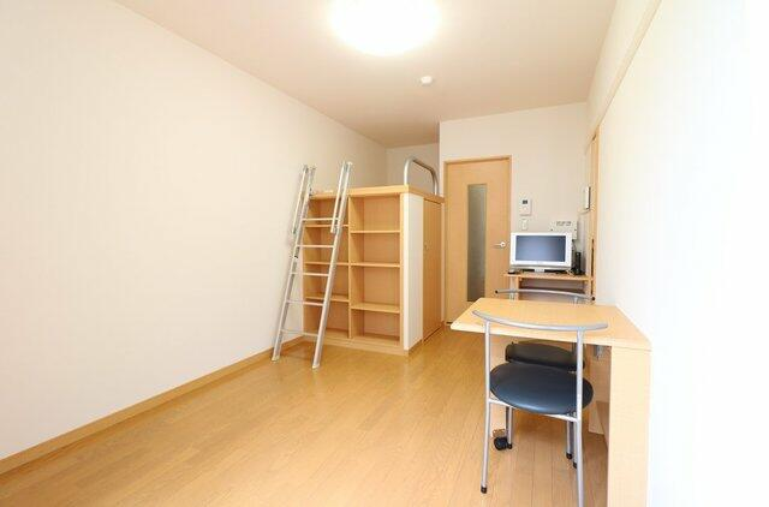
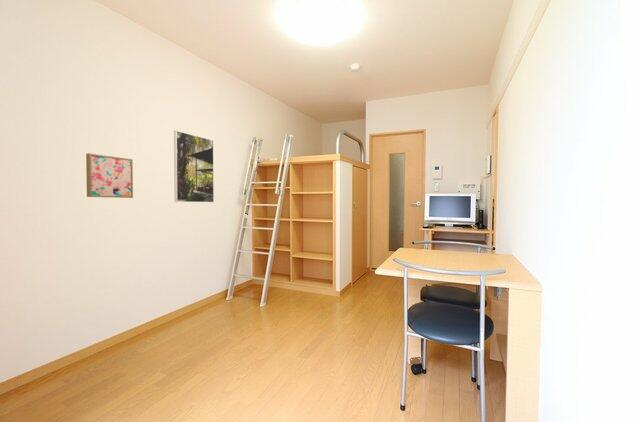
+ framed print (195, 169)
+ wall art (110, 177)
